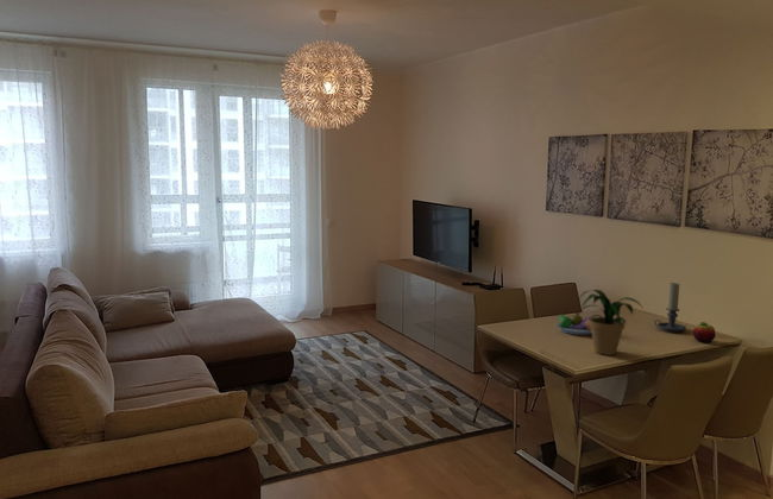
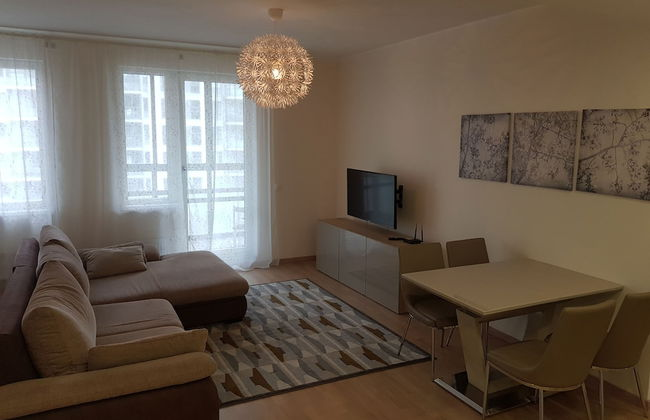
- potted plant (605, 322)
- fruit (704, 331)
- fruit bowl (576, 322)
- candle holder (670, 305)
